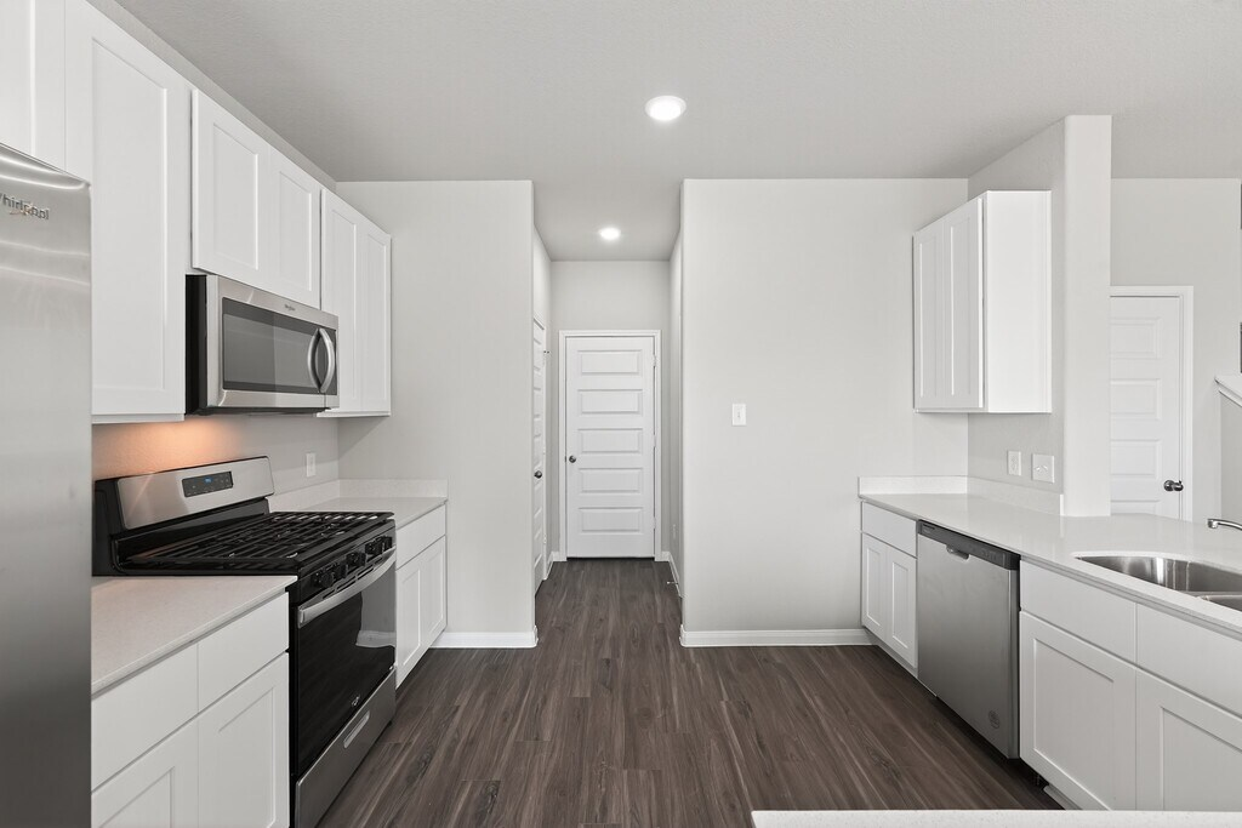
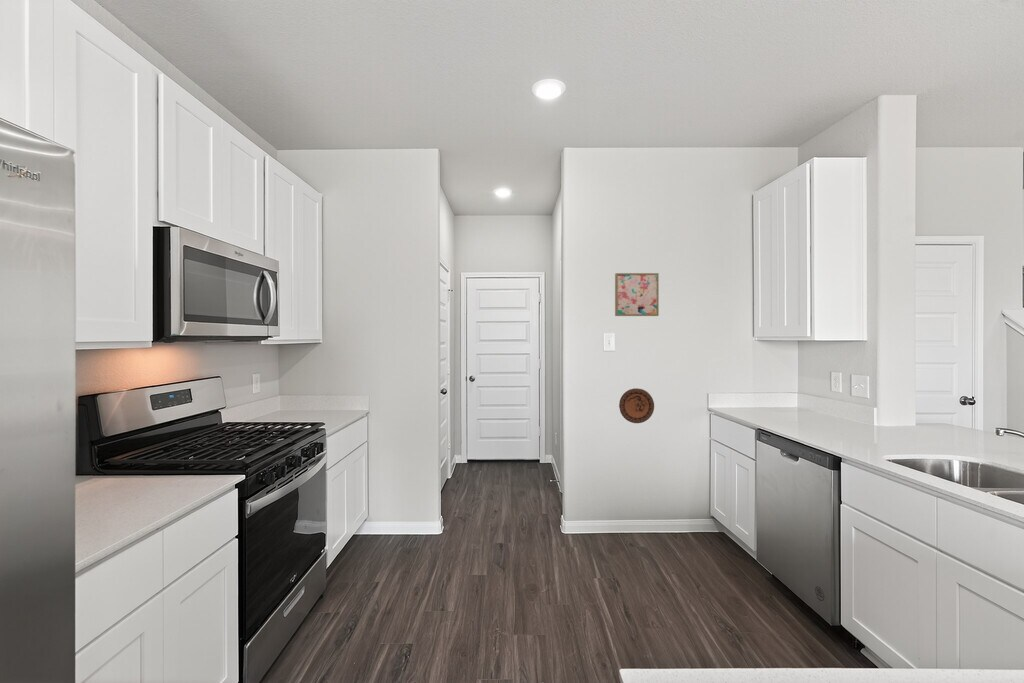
+ wall art (636, 294)
+ decorative plate (636, 405)
